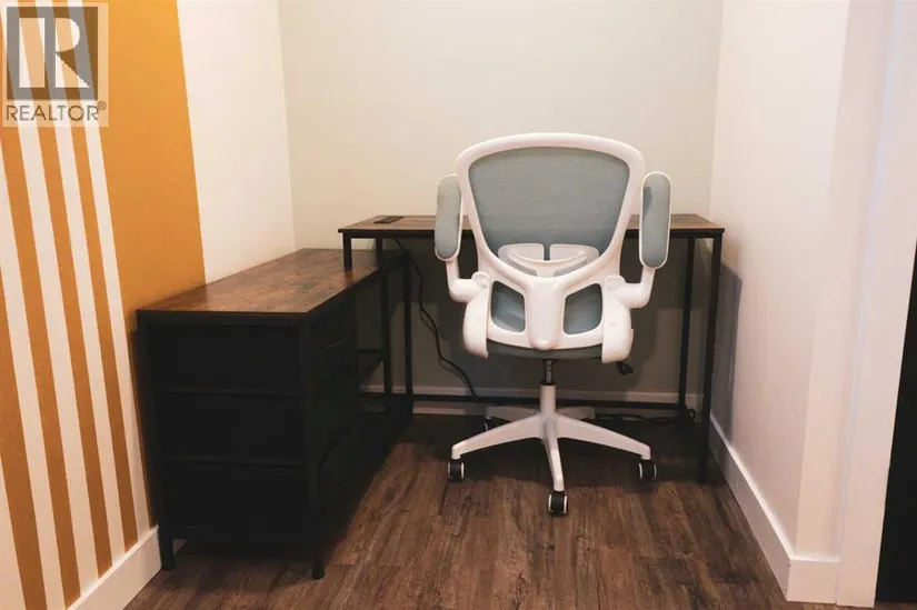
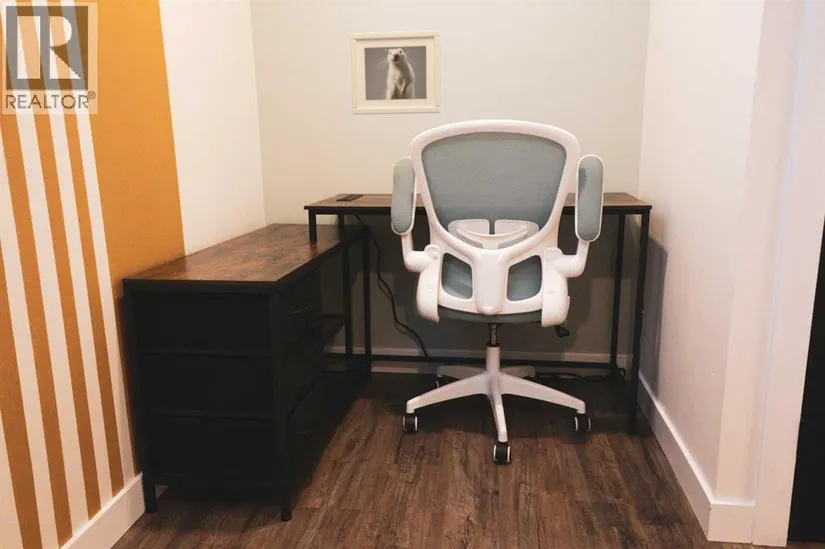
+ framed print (395, 73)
